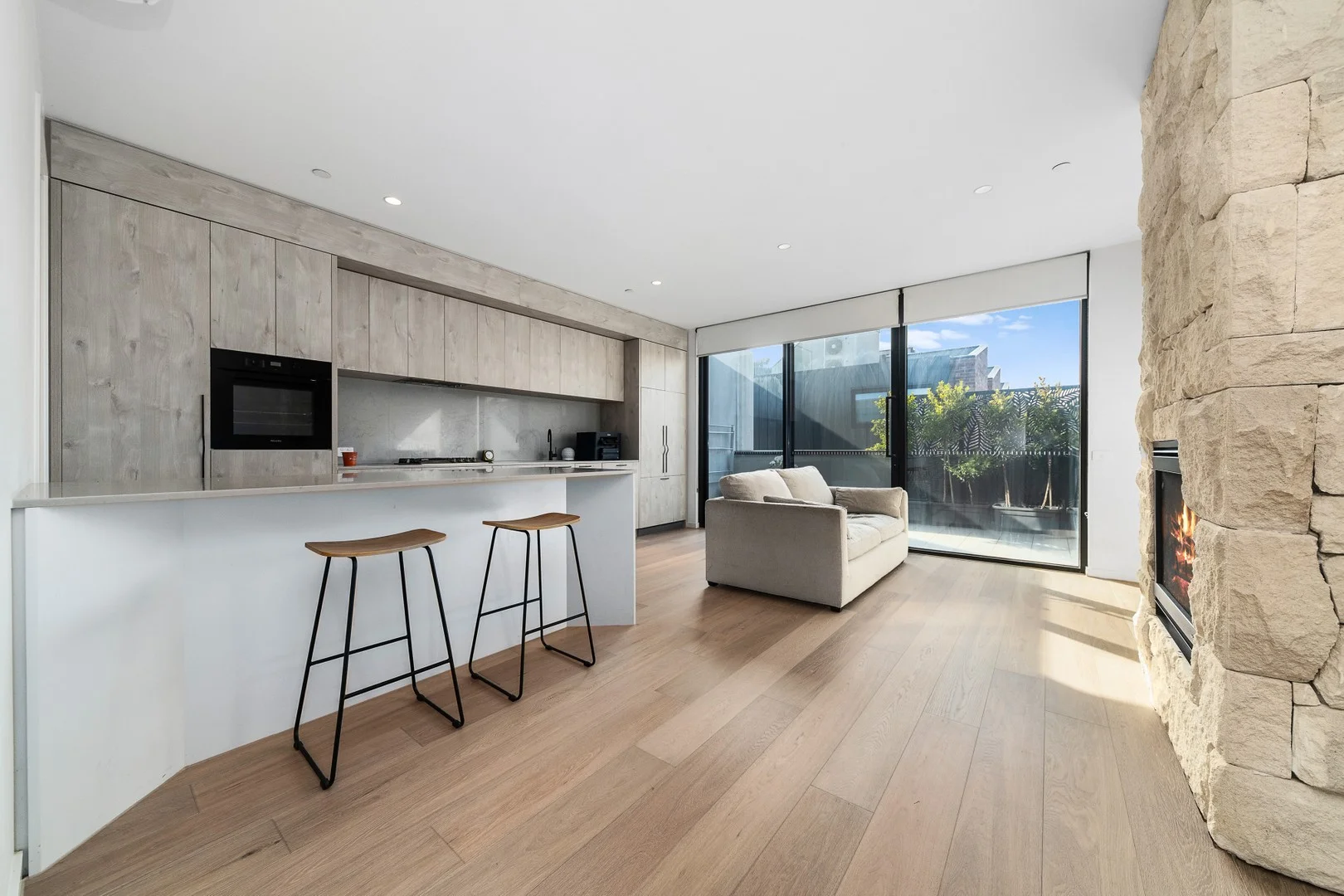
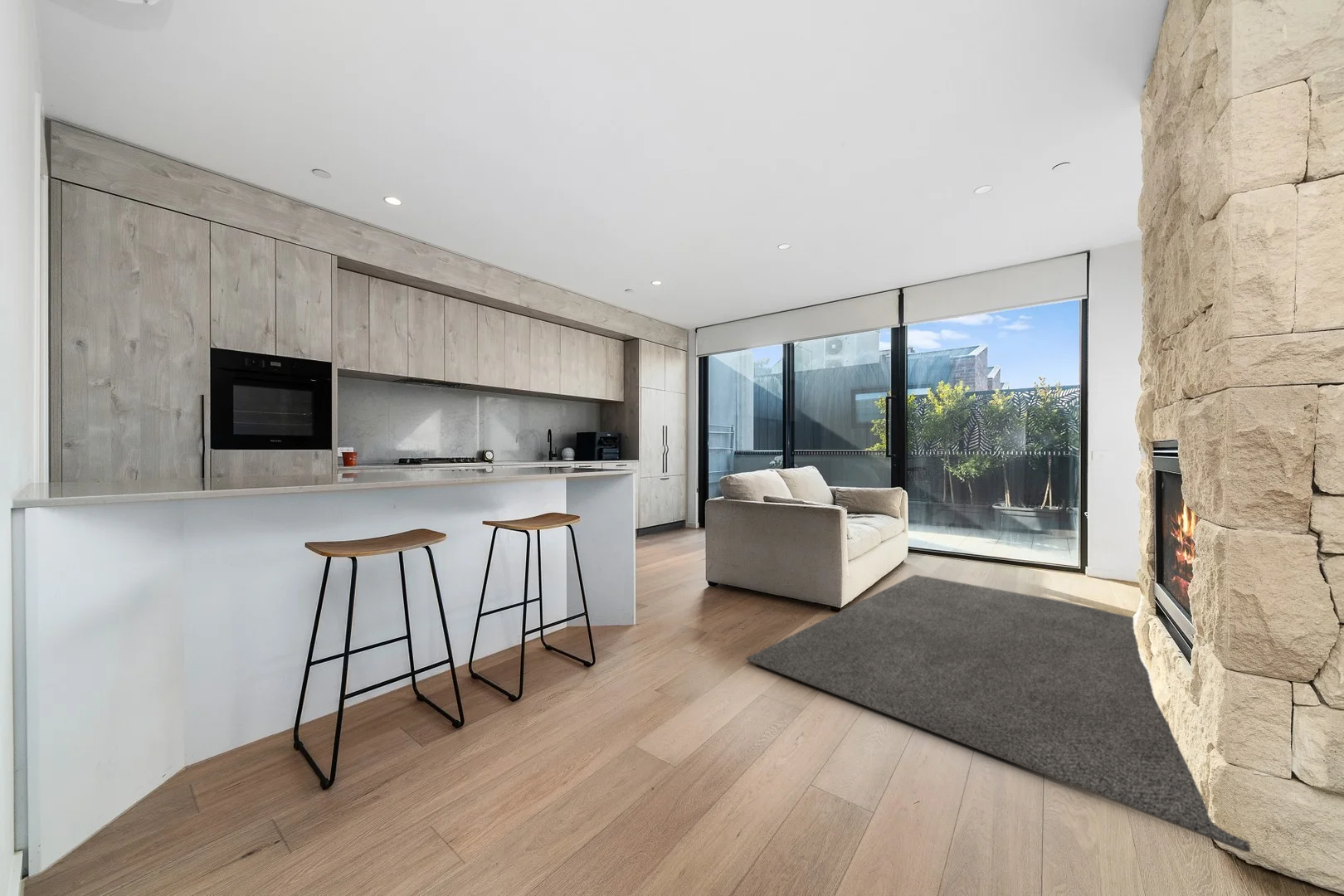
+ rug (996, 641)
